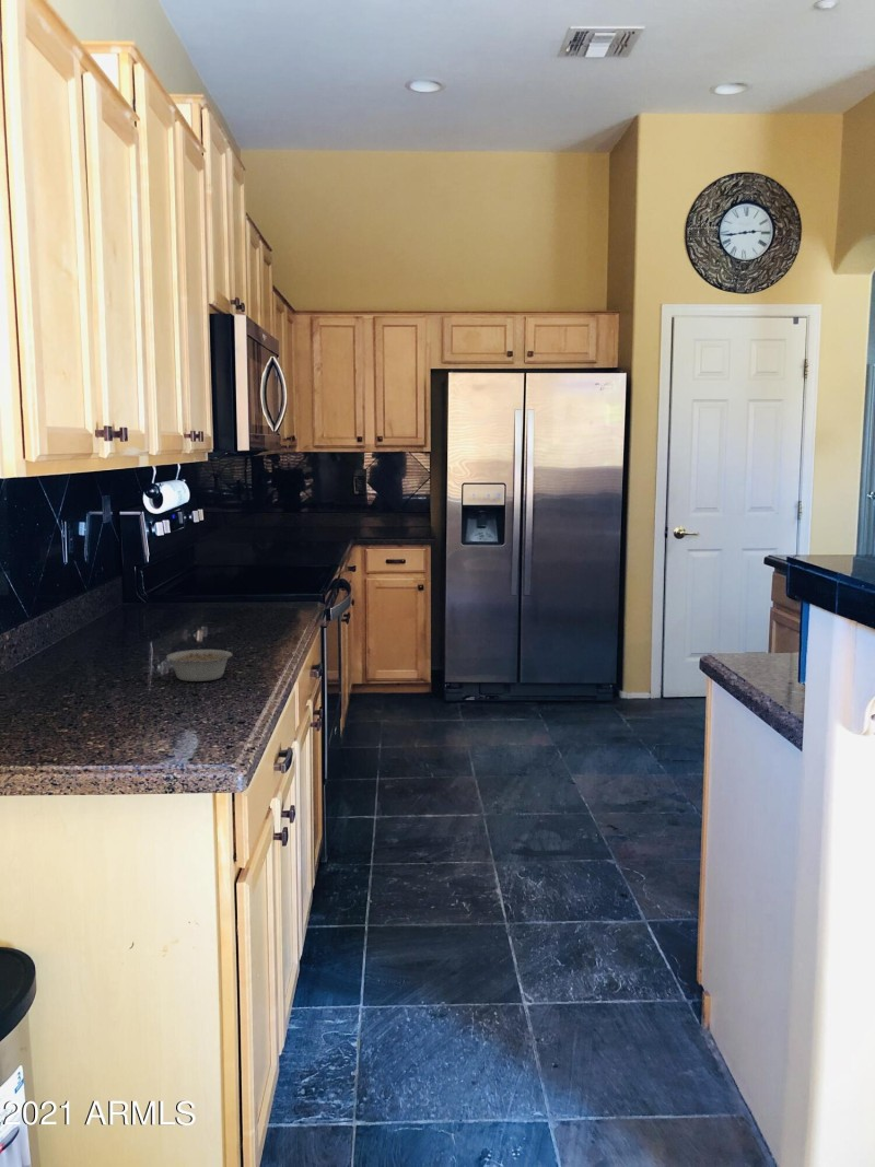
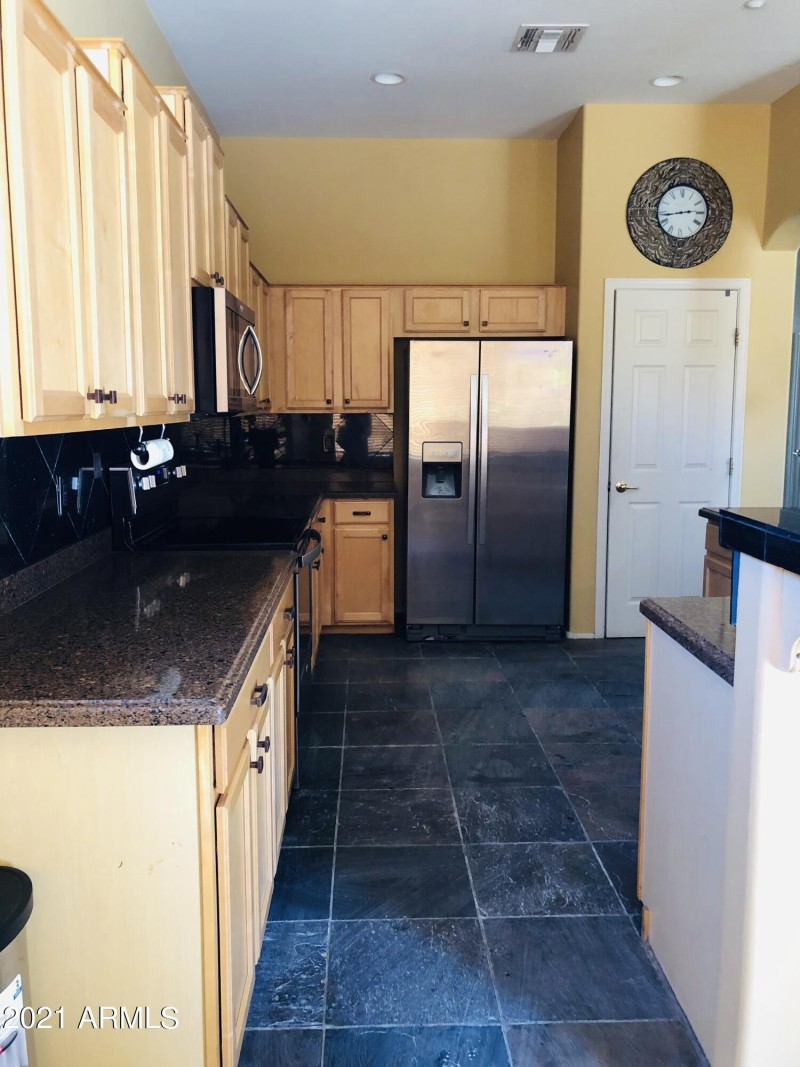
- legume (202, 664)
